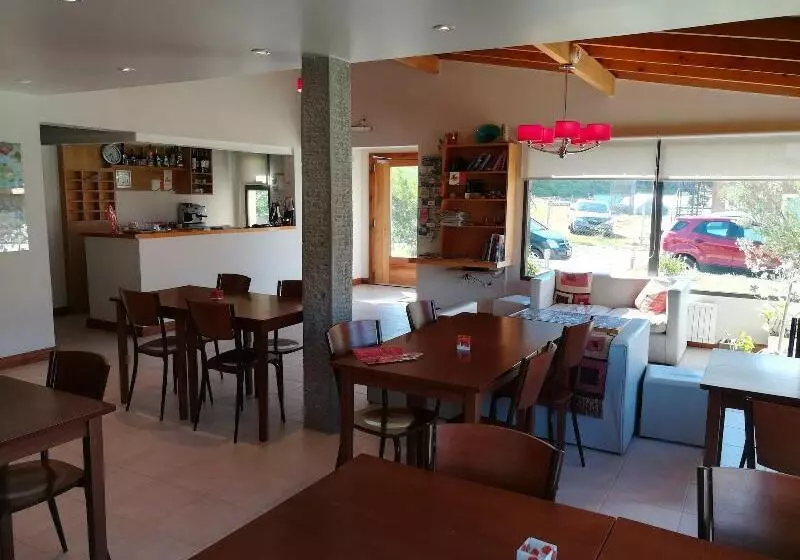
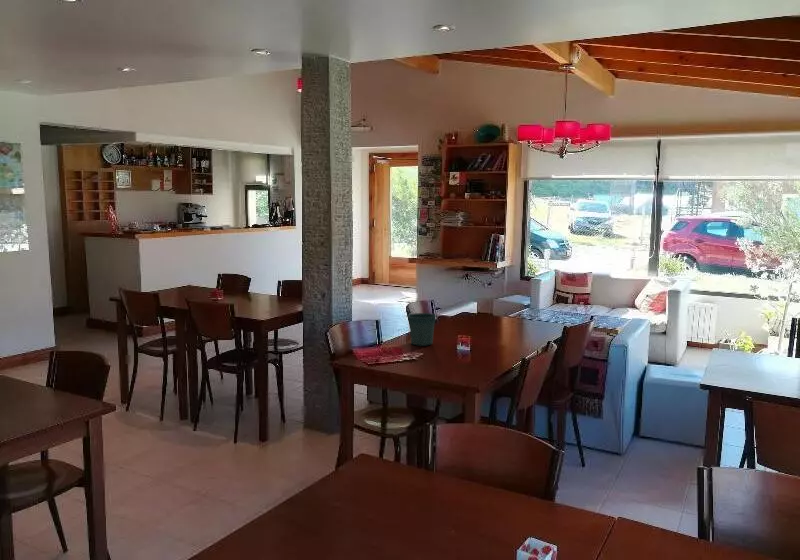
+ flower pot (421, 329)
